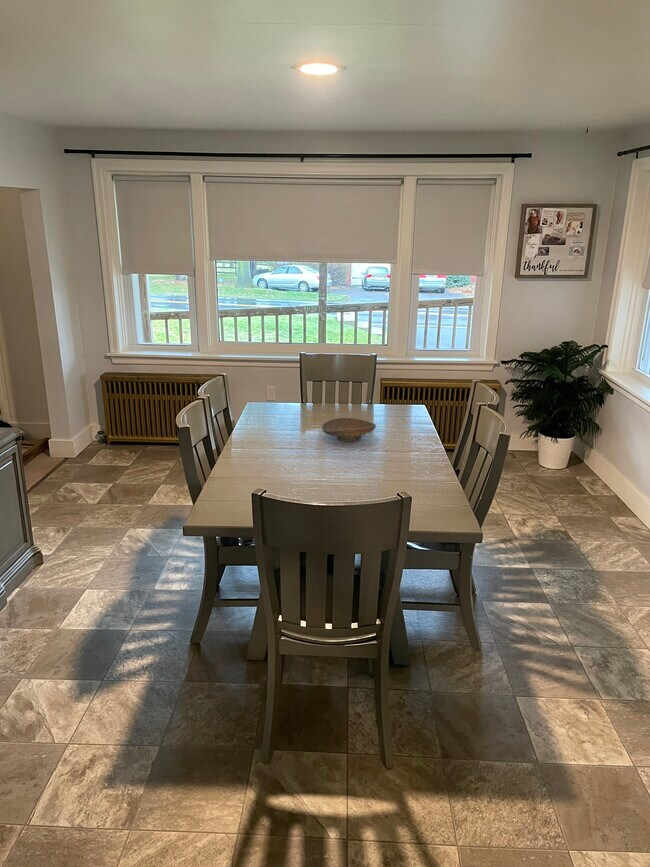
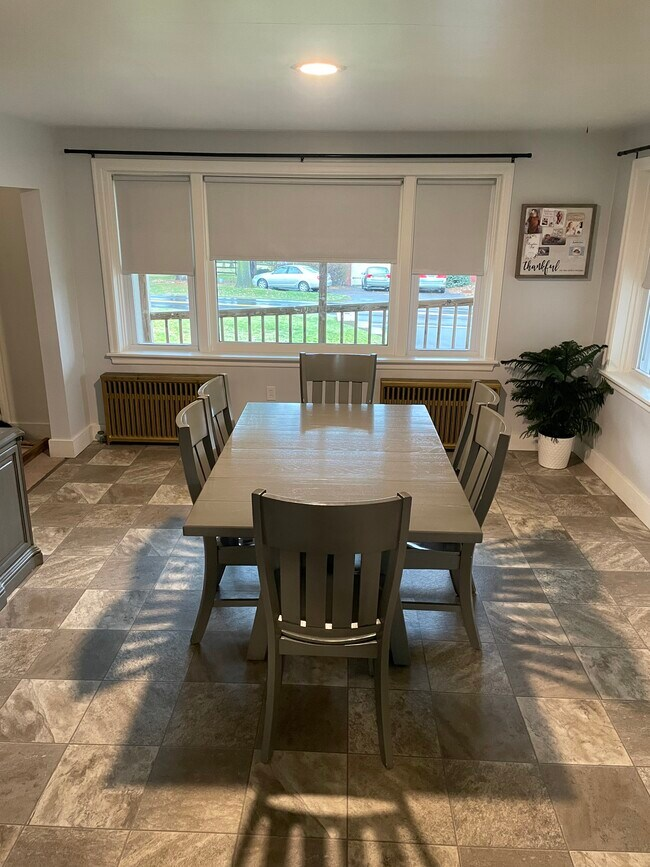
- decorative bowl (348, 430)
